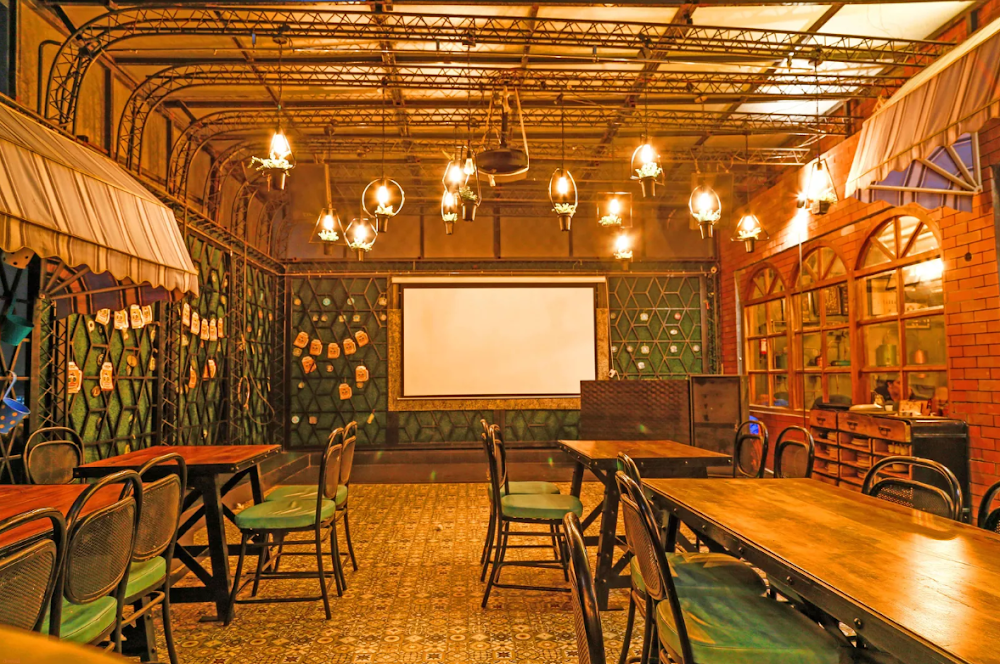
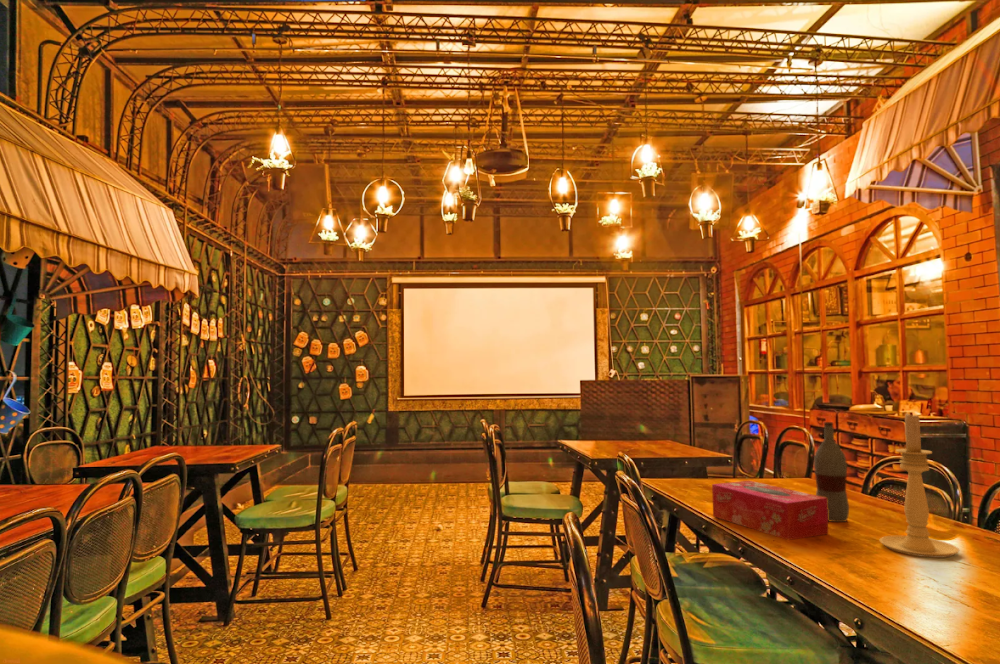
+ tissue box (766, 507)
+ bottle (830, 470)
+ candle holder (915, 479)
